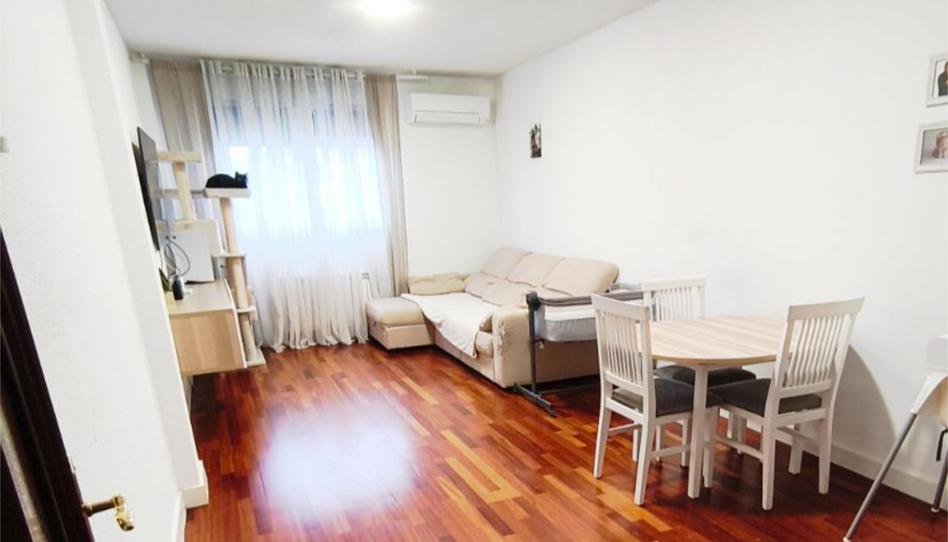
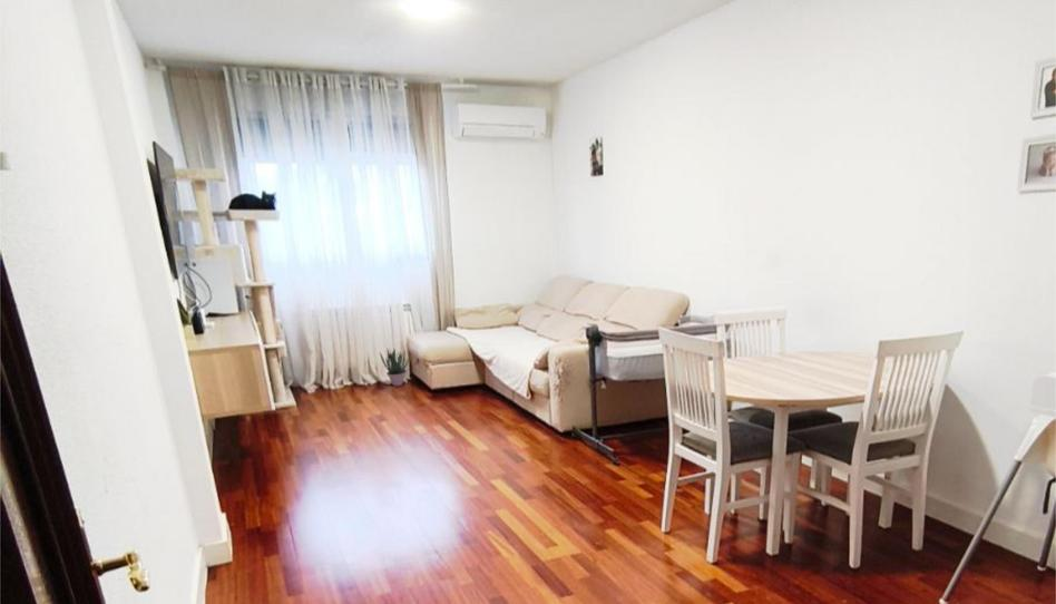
+ potted plant (394, 366)
